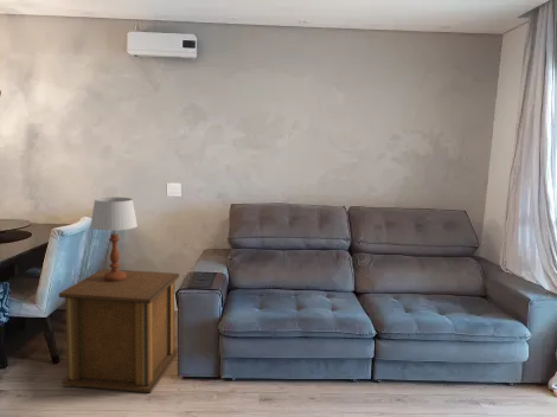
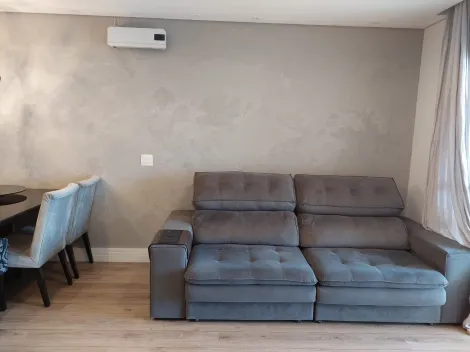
- side table (124, 326)
- table lamp (114, 239)
